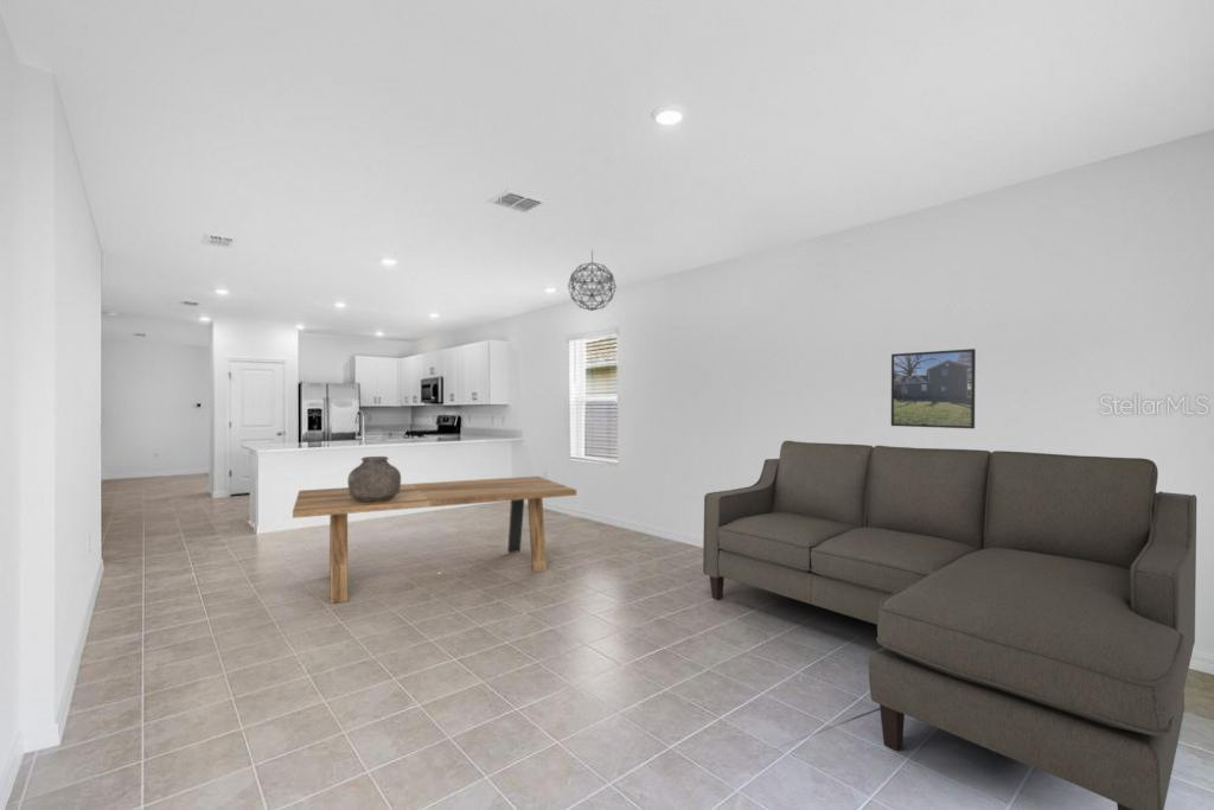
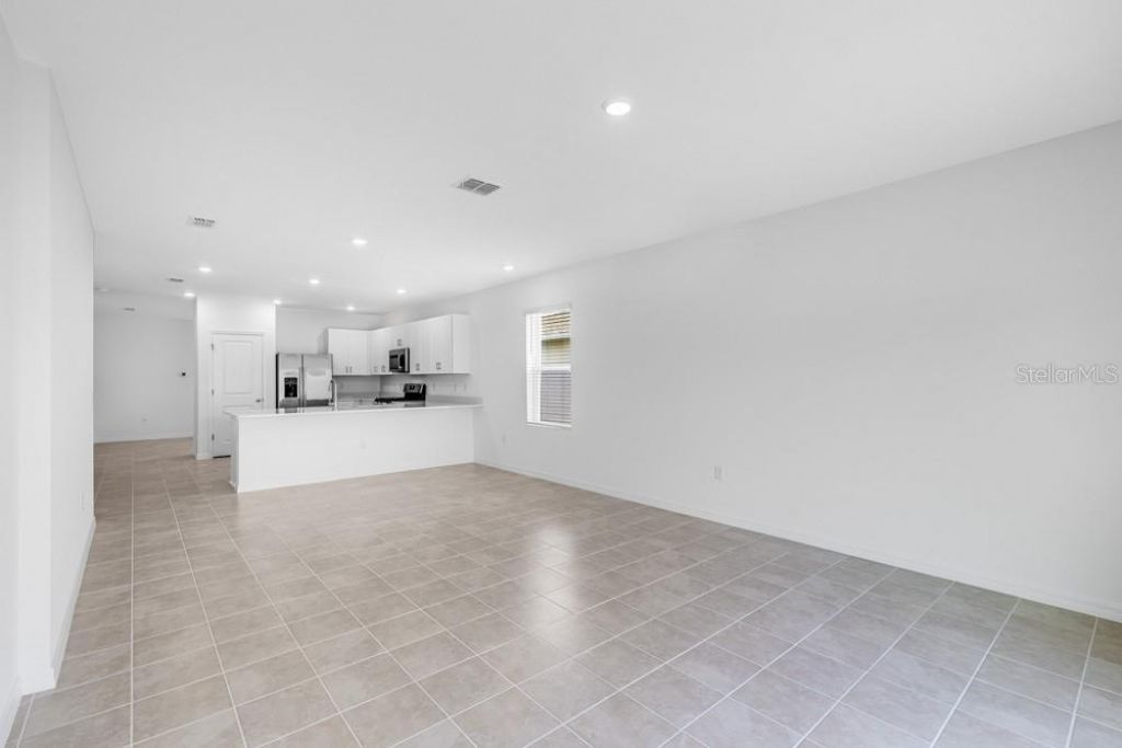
- pendant light (592, 280)
- sofa (882, 550)
- ceramic pot (375, 478)
- dining table (439, 505)
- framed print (931, 389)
